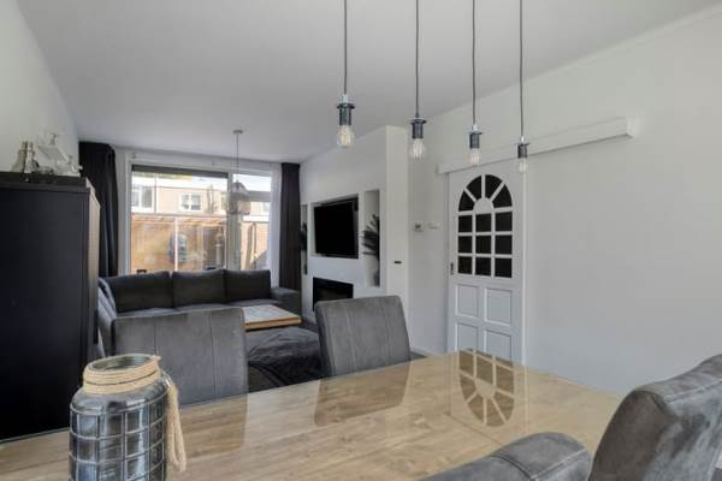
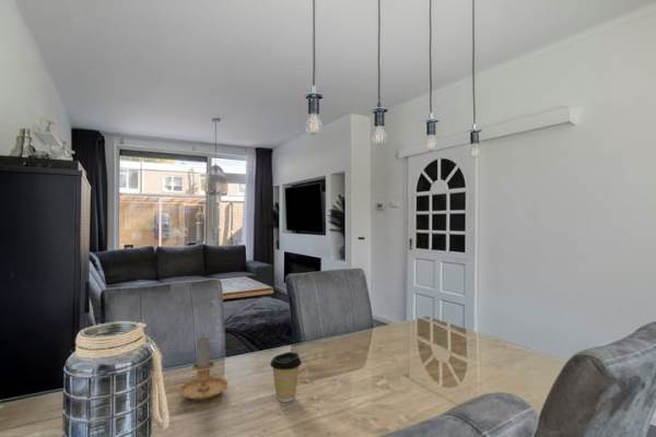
+ coffee cup (285, 377)
+ candle (203, 361)
